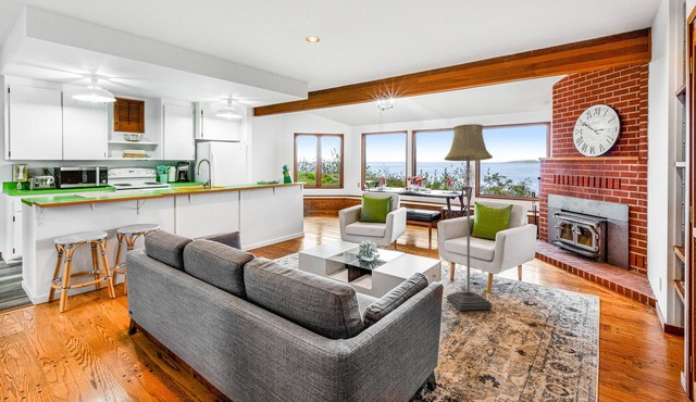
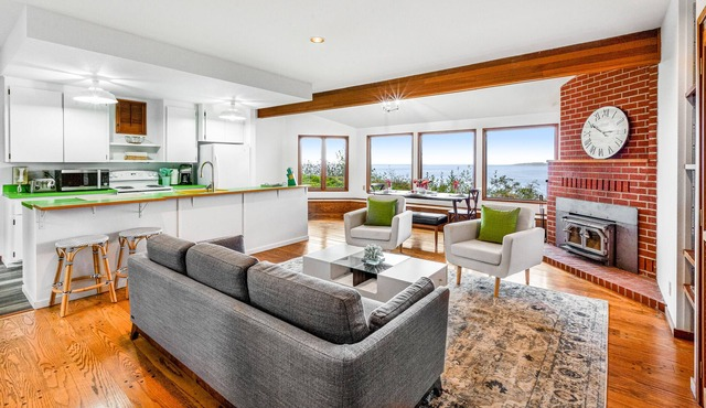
- floor lamp (468, 215)
